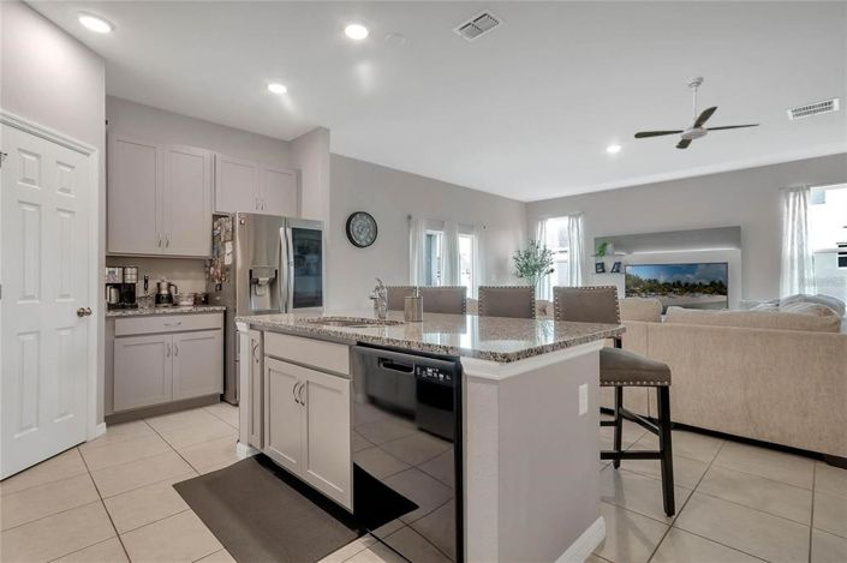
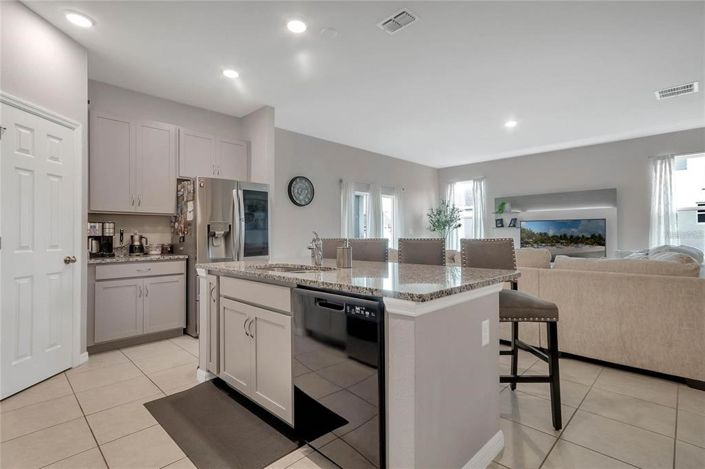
- ceiling fan (693, 107)
